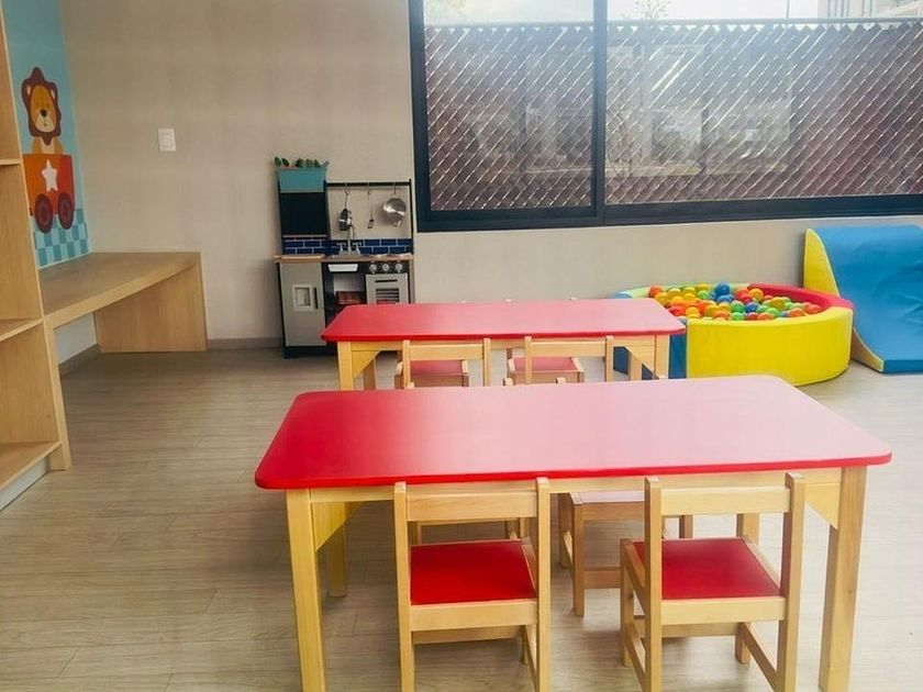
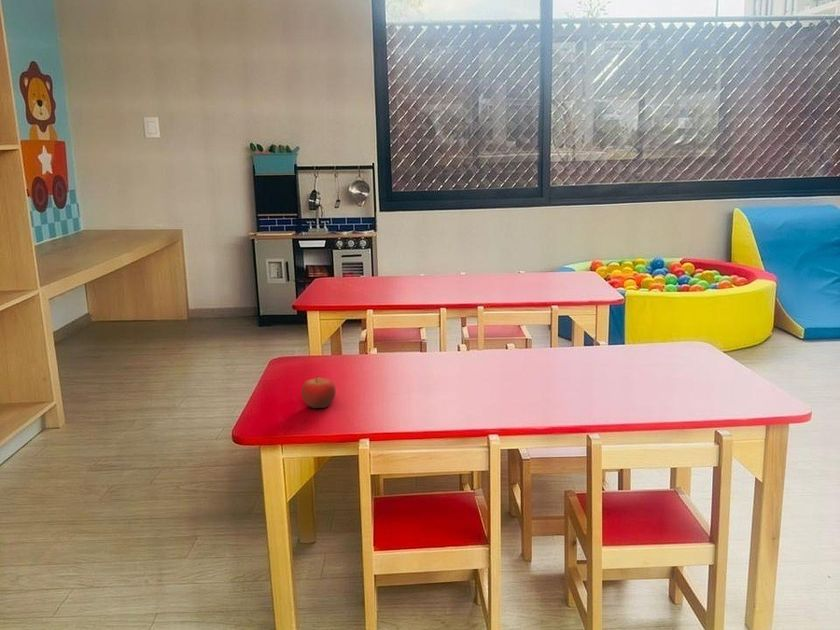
+ fruit (318, 390)
